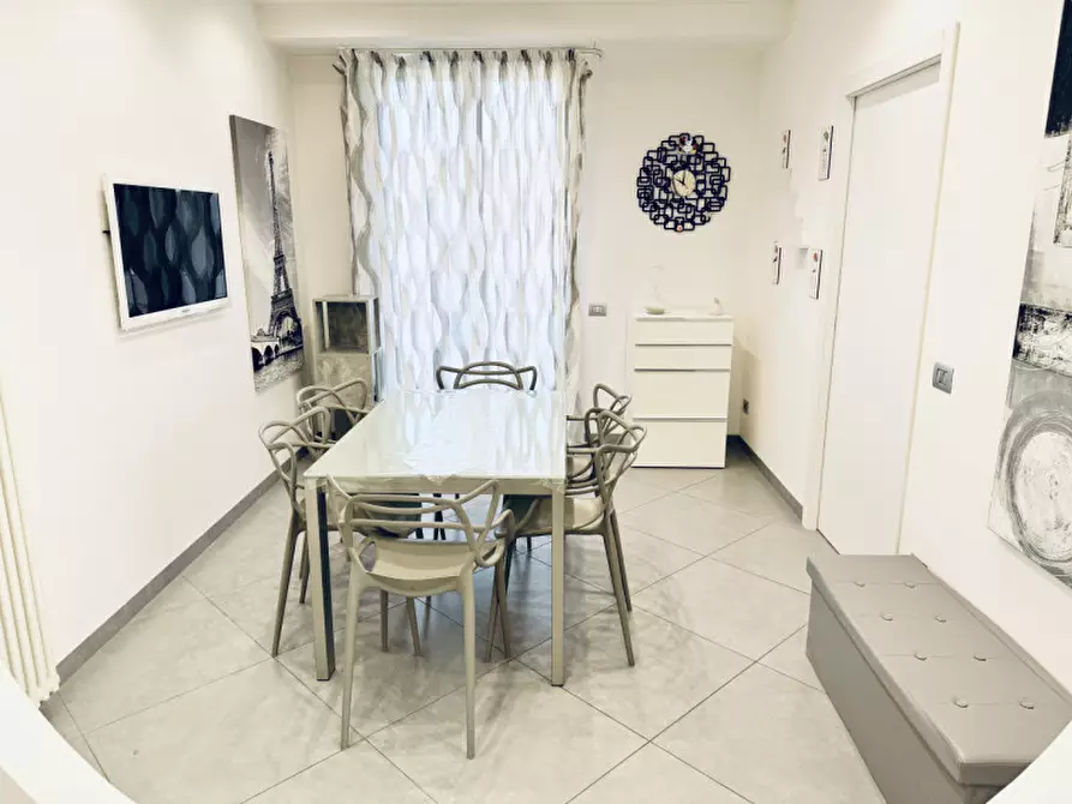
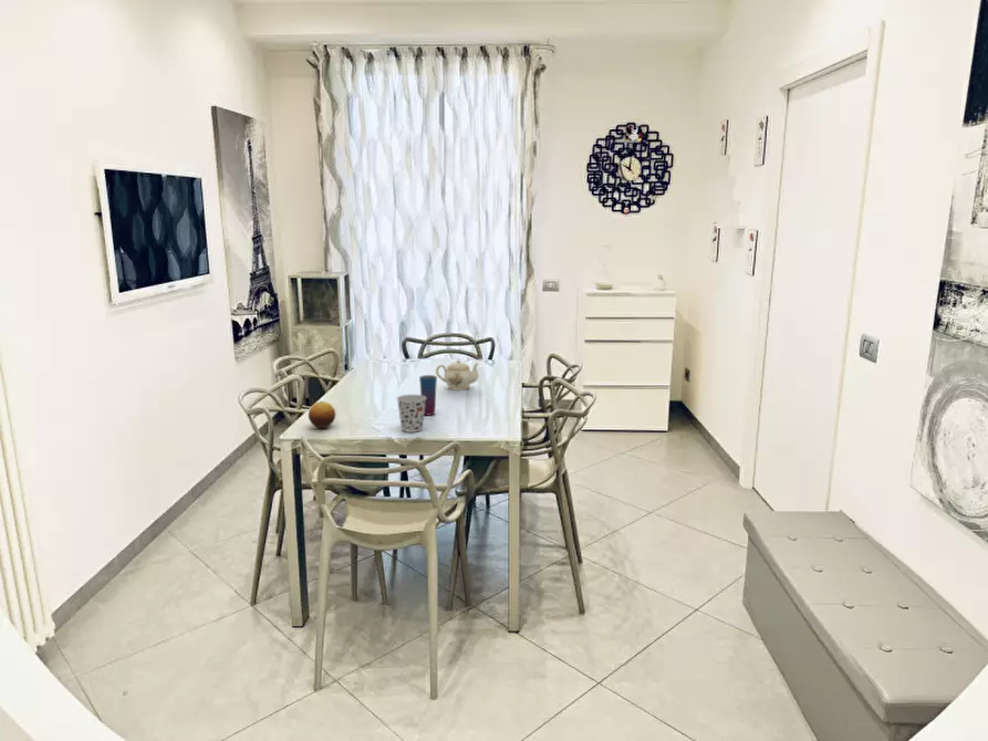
+ teapot (457, 374)
+ cup (428, 395)
+ fruit (321, 414)
+ cup (412, 414)
